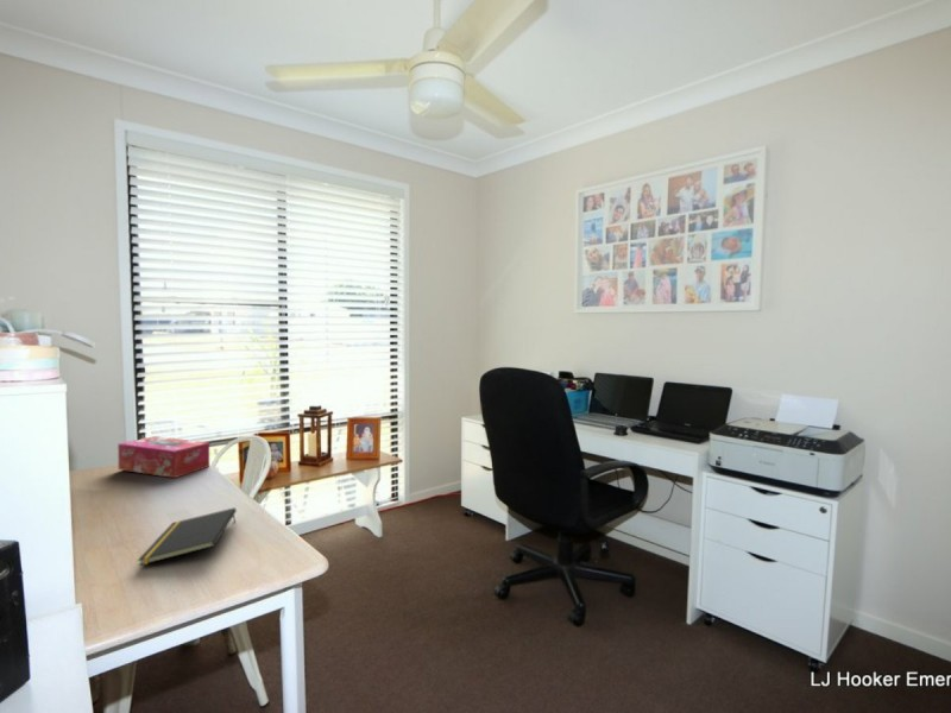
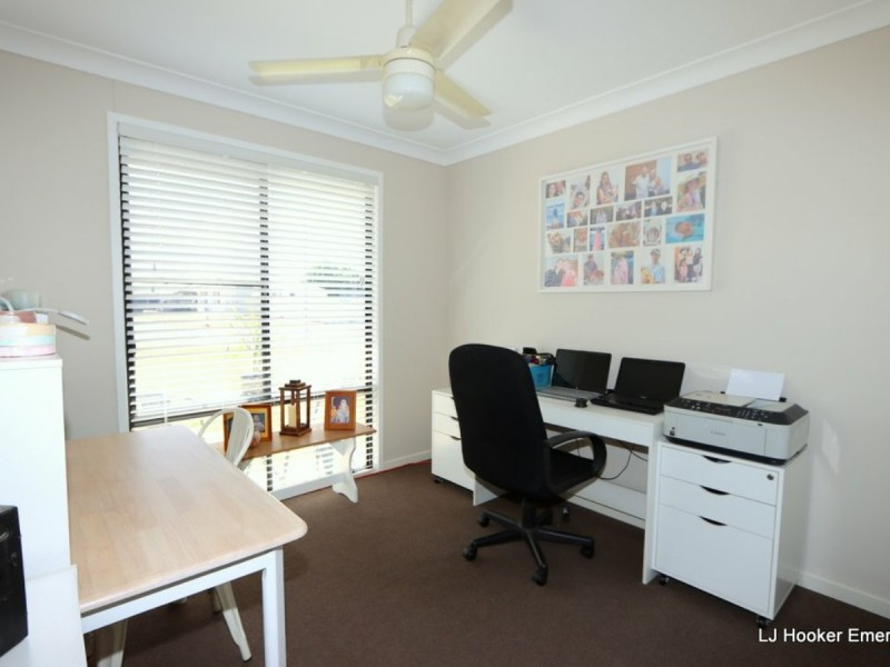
- tissue box (164, 455)
- notepad (191, 534)
